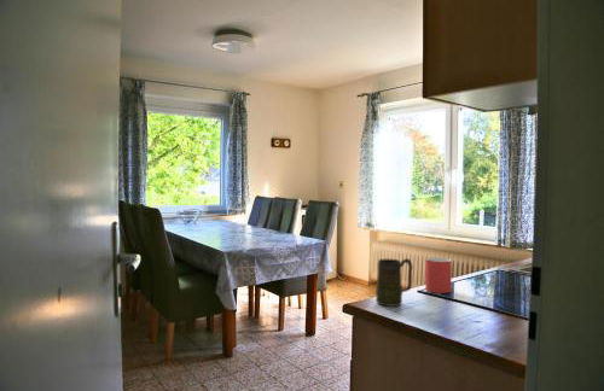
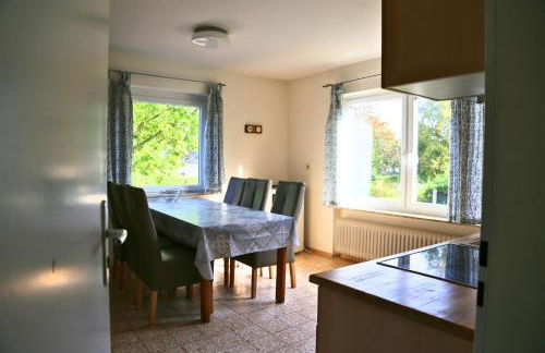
- mug (436, 274)
- mug (394, 280)
